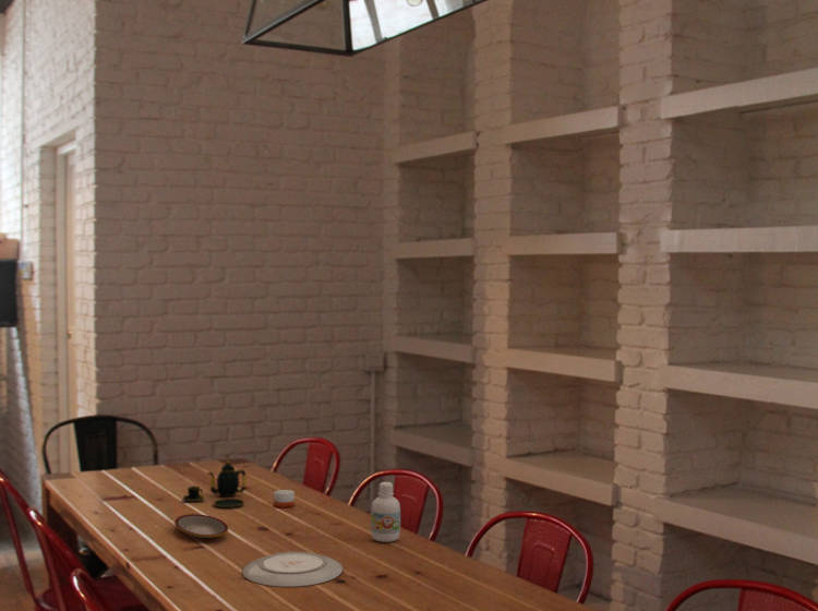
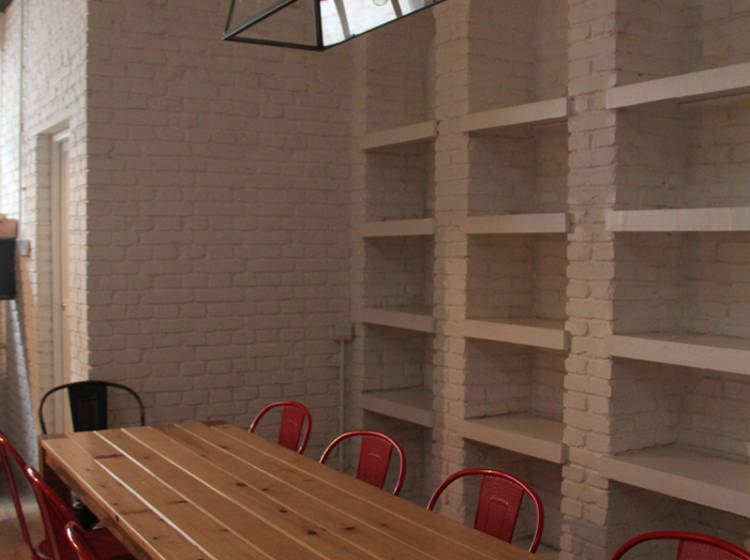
- teapot (214, 483)
- bottle (385, 511)
- plate (201, 528)
- candle (284, 491)
- plate (292, 565)
